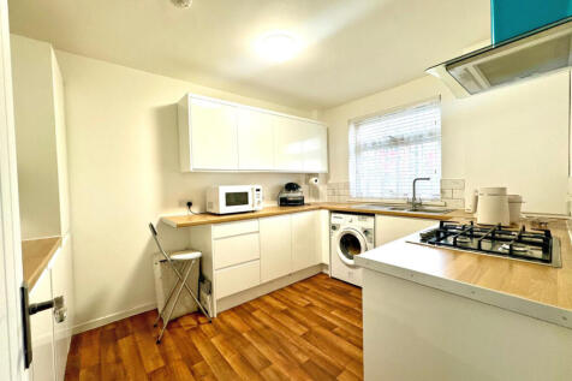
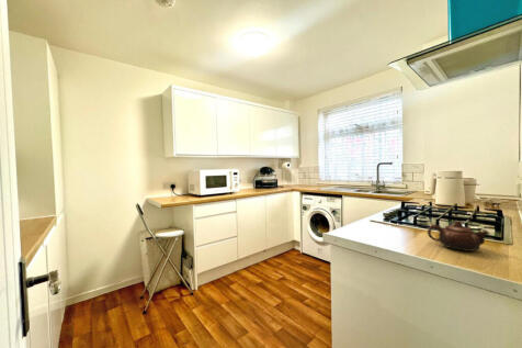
+ teapot (456, 233)
